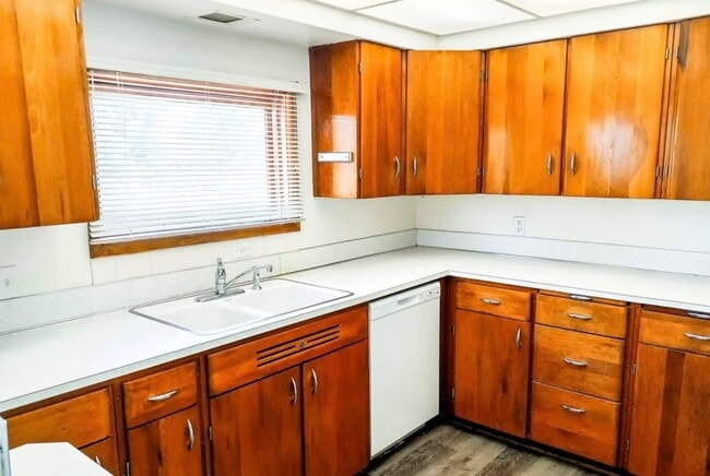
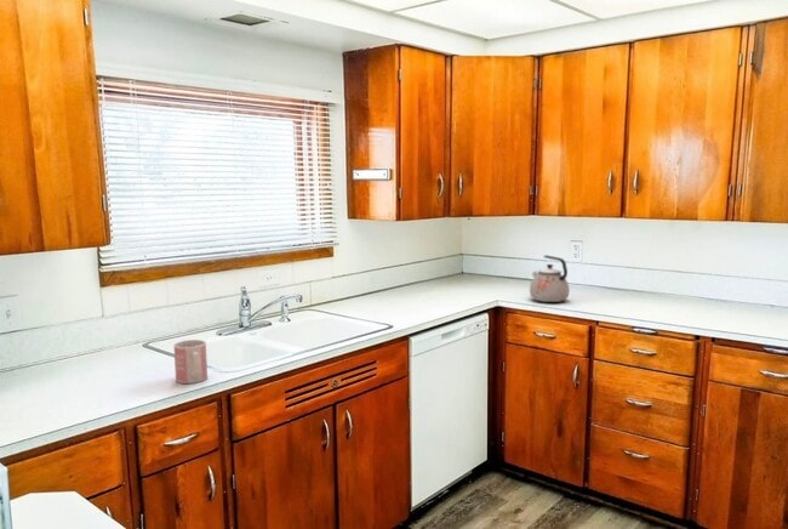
+ mug (192, 362)
+ kettle (548, 278)
